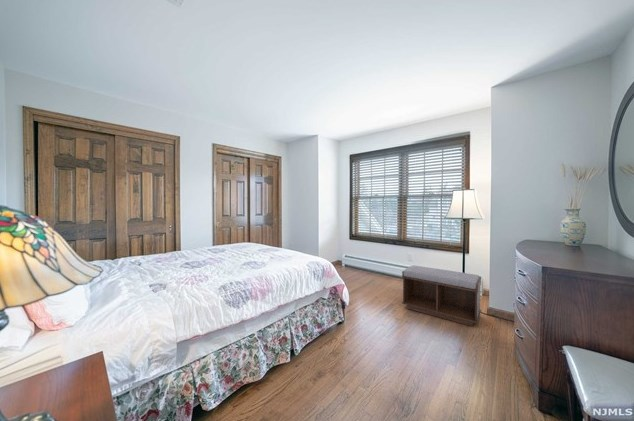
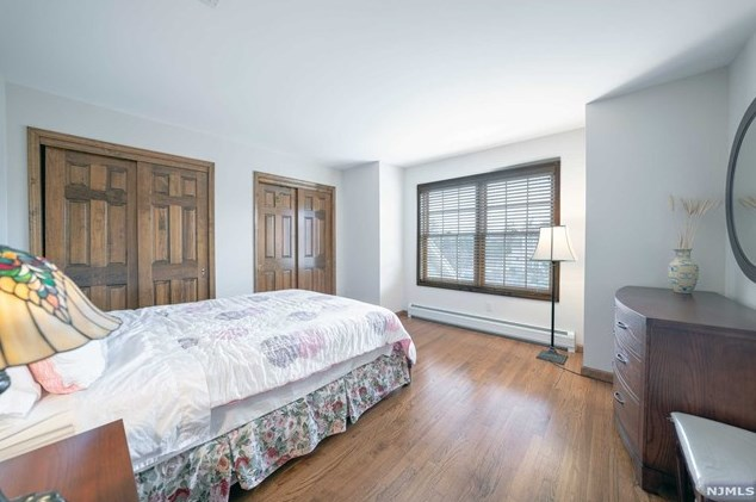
- bench (440, 291)
